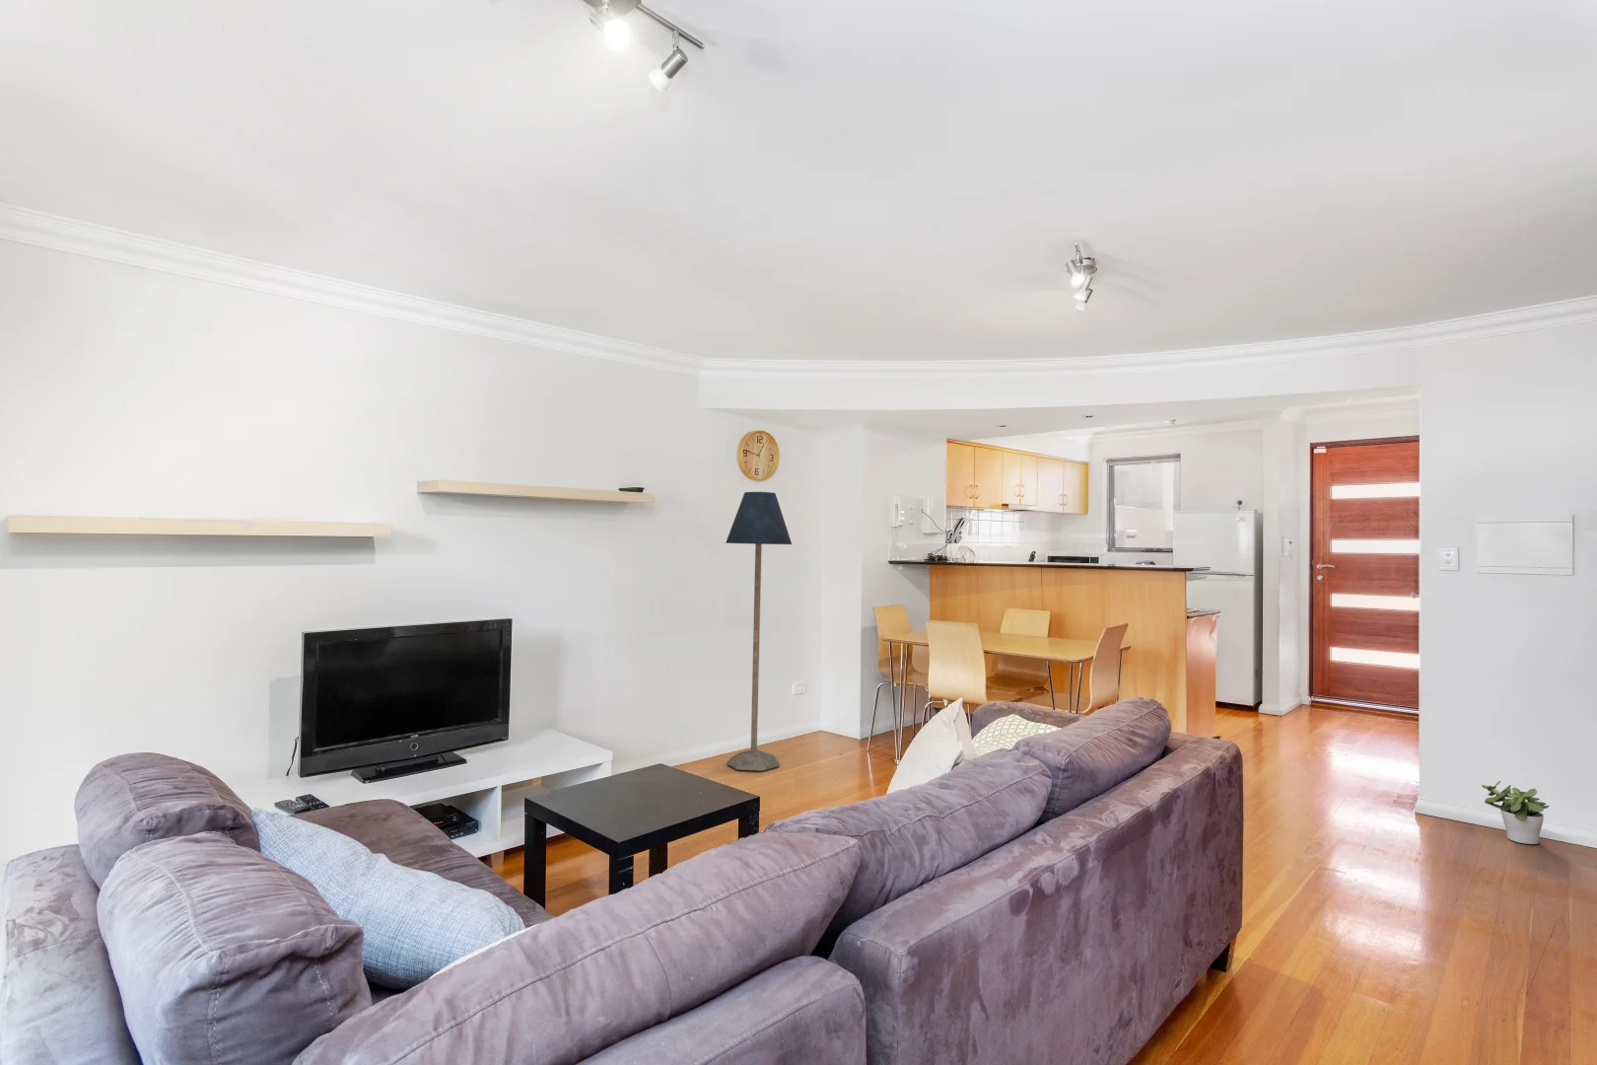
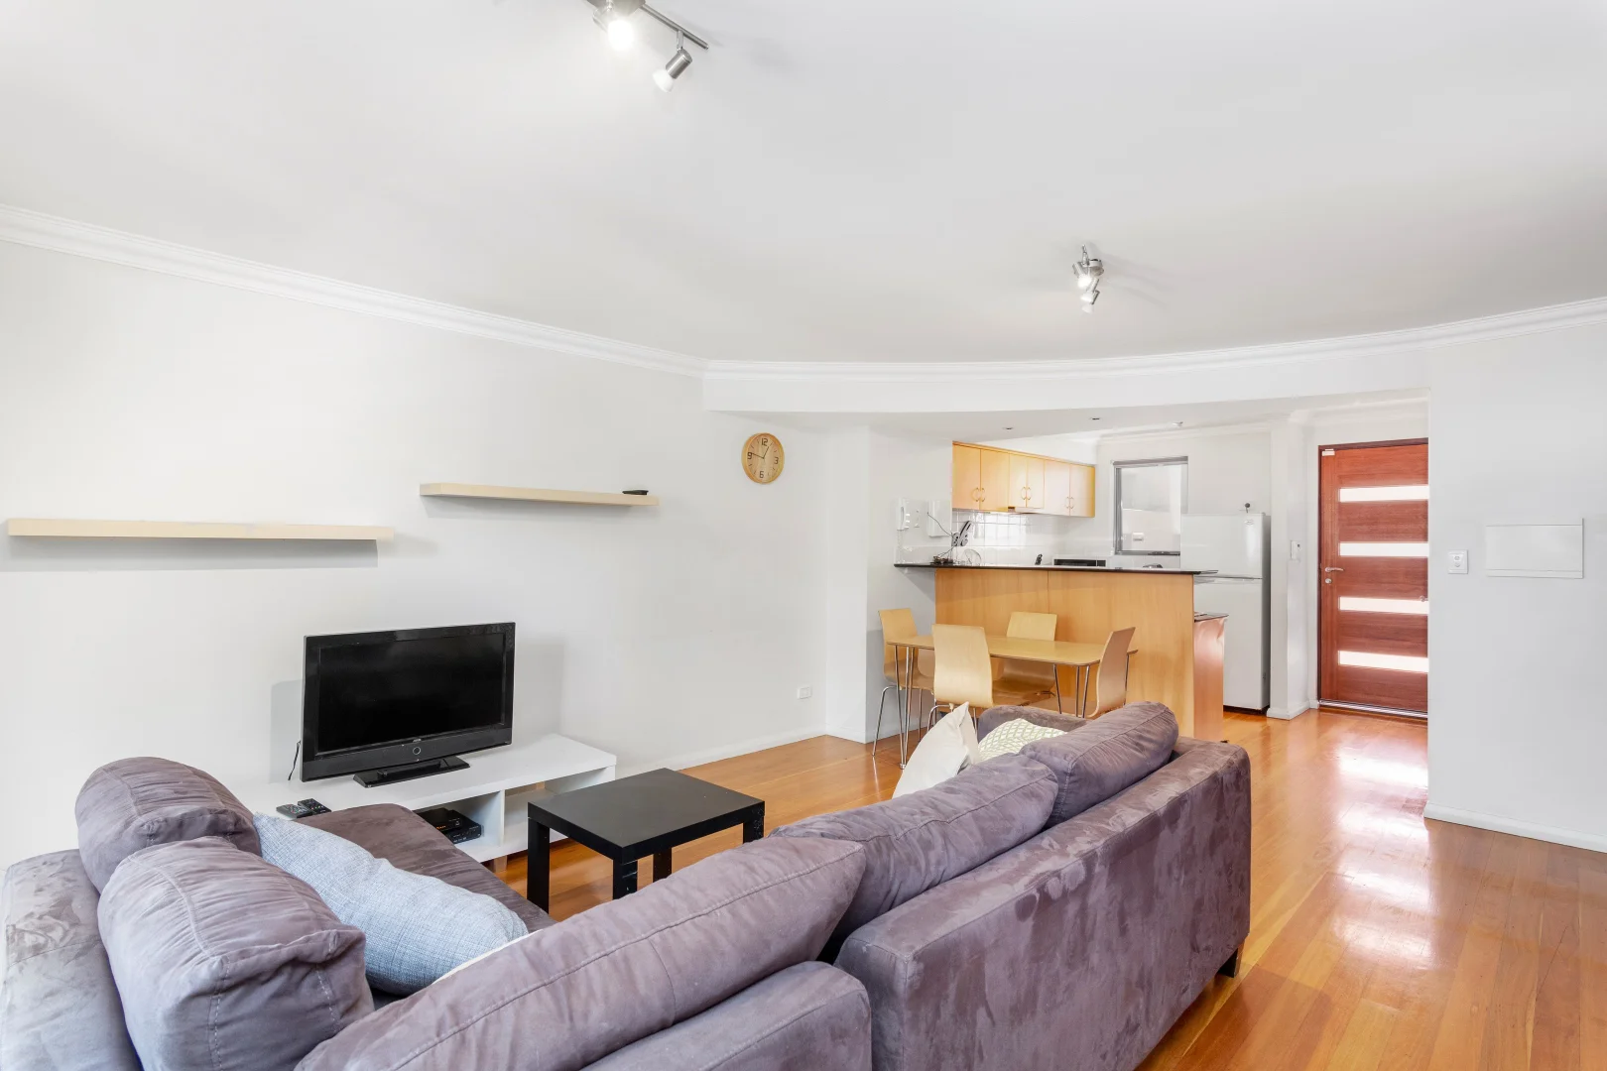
- floor lamp (756, 628)
- potted plant (1513, 812)
